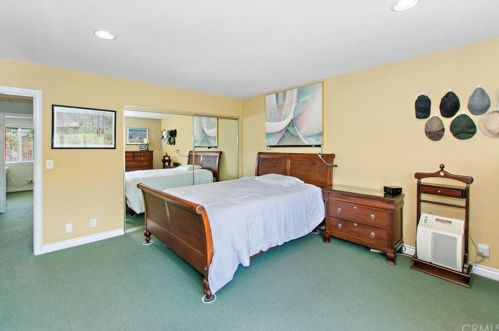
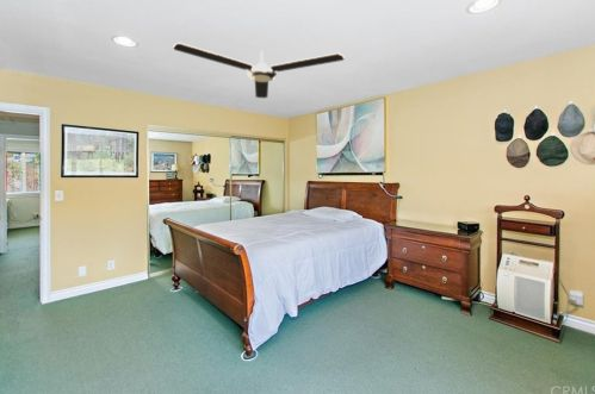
+ ceiling fan (261, 73)
